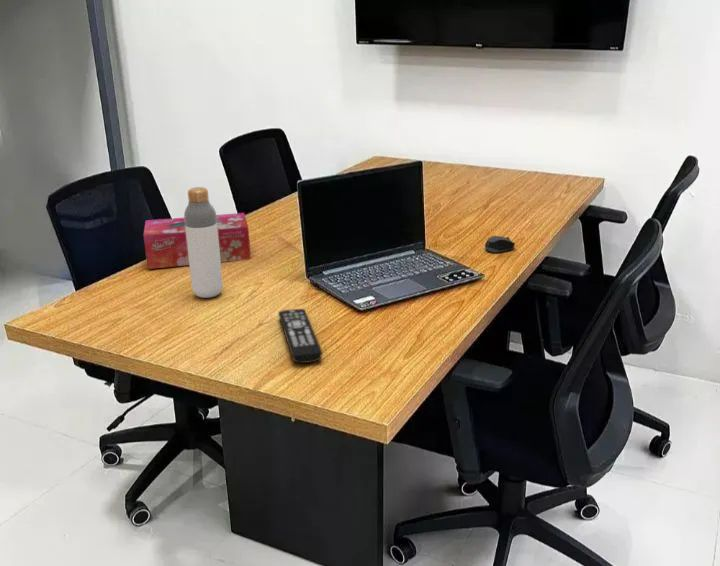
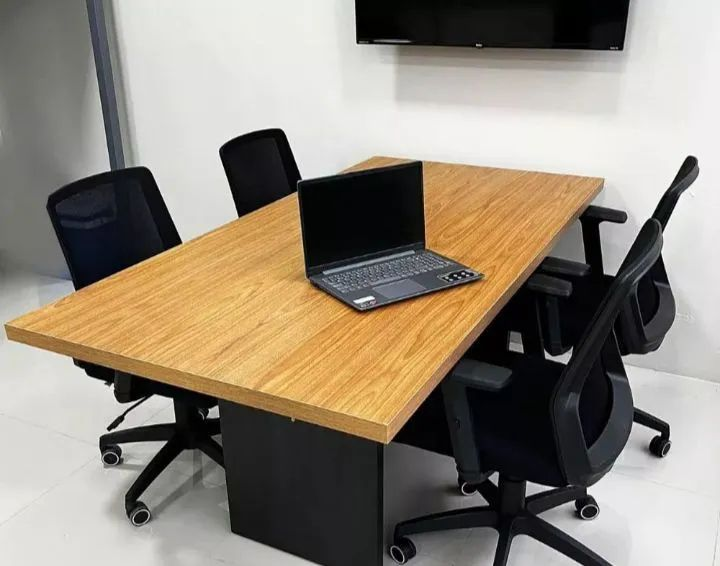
- tissue box (186, 239)
- computer mouse (499, 242)
- remote control (299, 334)
- bottle (203, 243)
